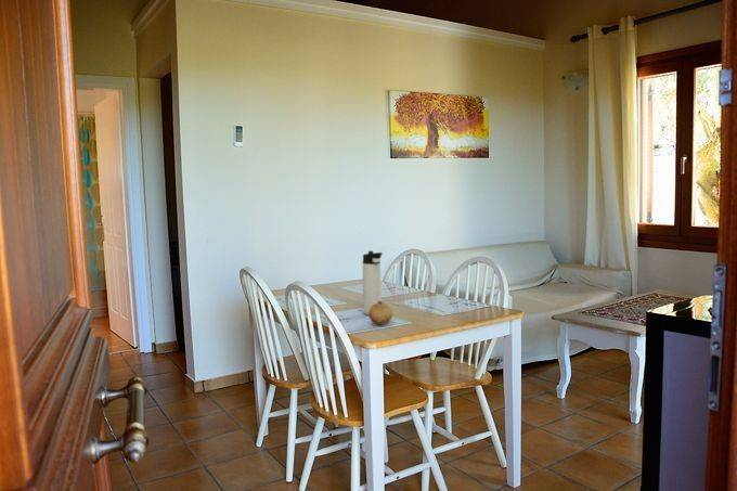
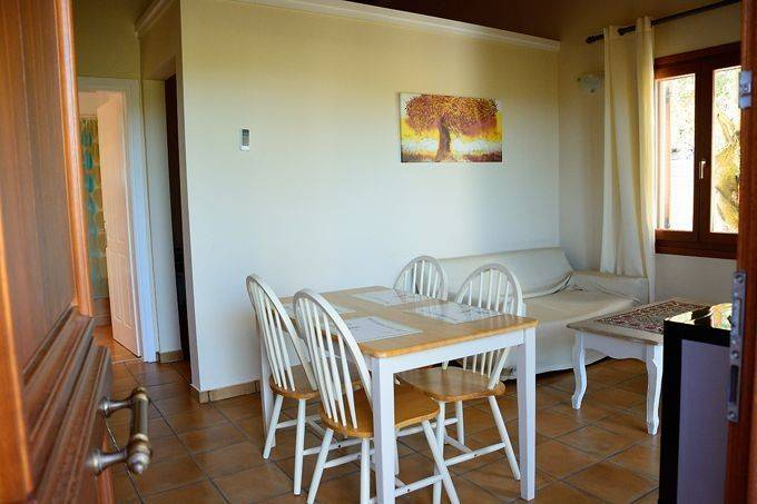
- fruit (380, 312)
- thermos bottle (373, 283)
